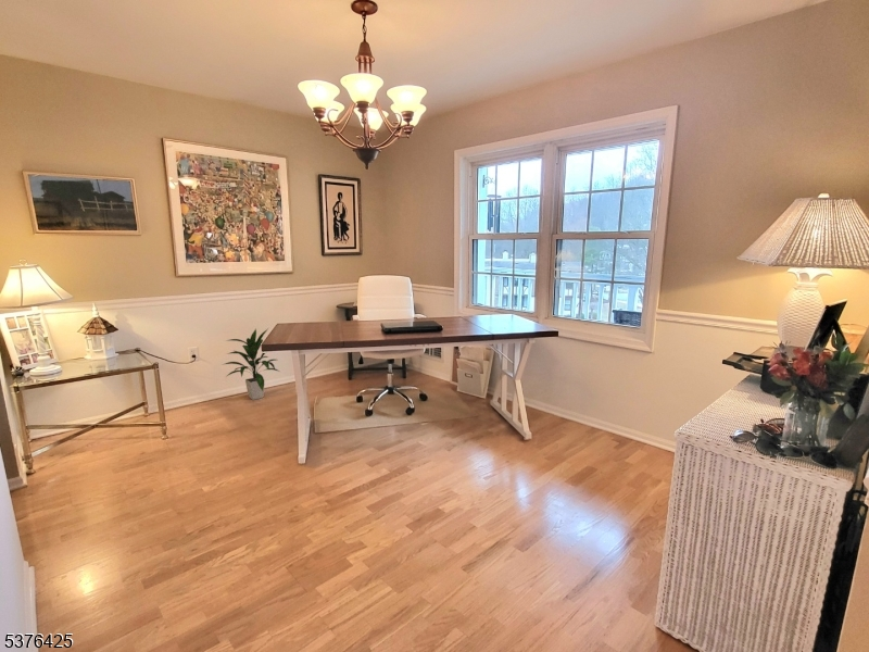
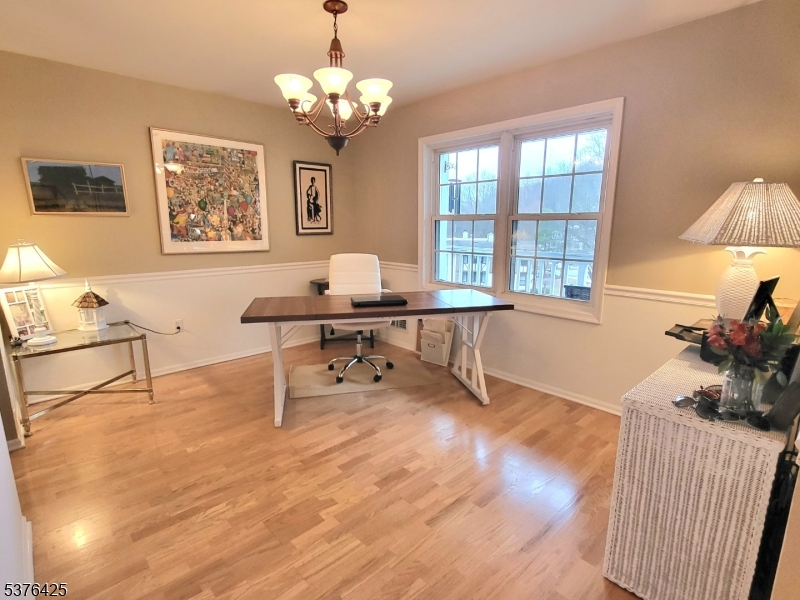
- indoor plant (253, 364)
